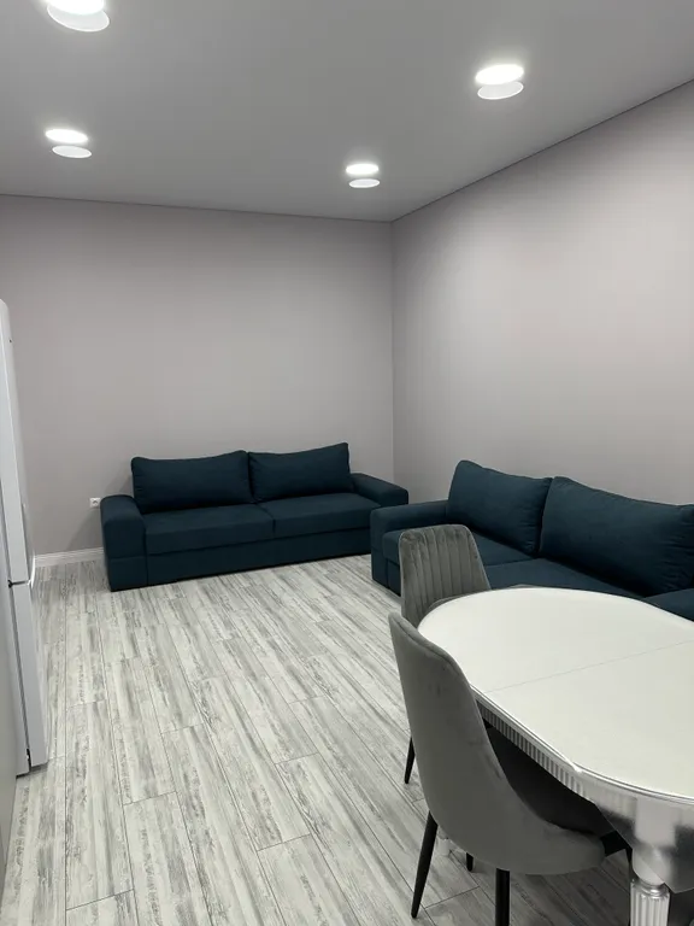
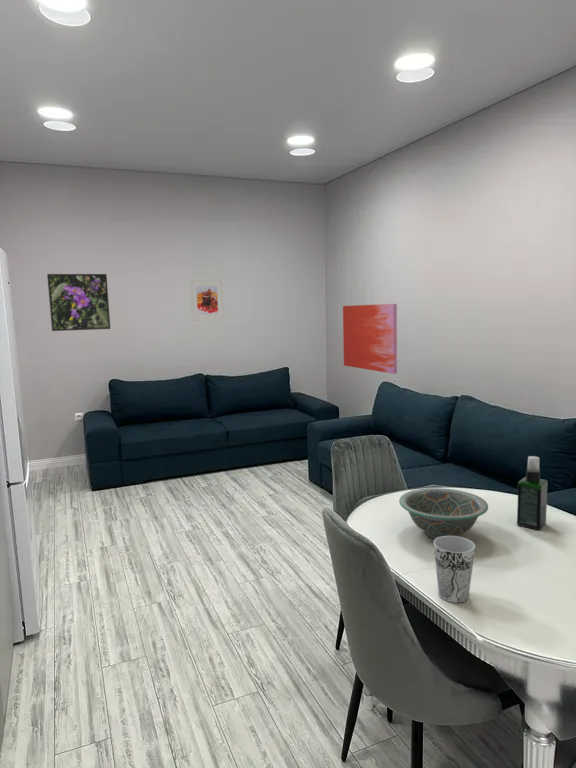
+ cup (453, 569)
+ decorative bowl (442, 517)
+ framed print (79, 302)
+ wall art (368, 337)
+ spray bottle (532, 491)
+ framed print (207, 300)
